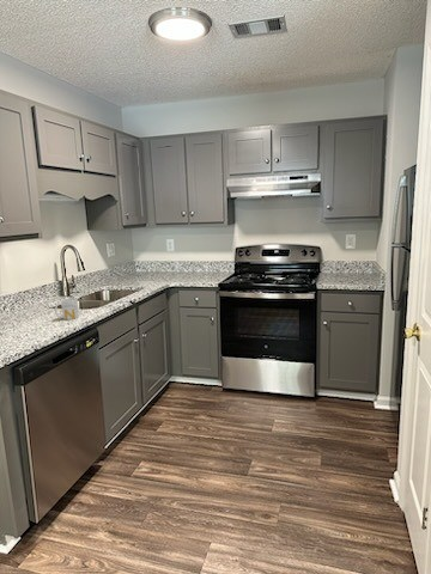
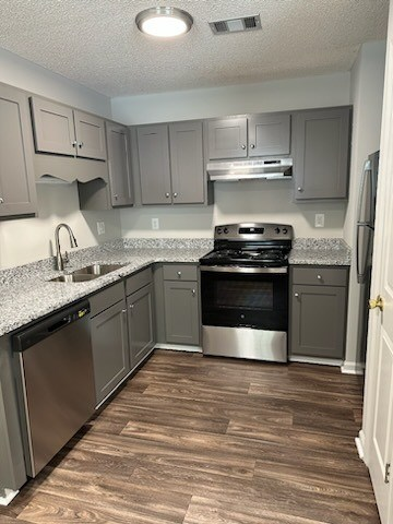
- mug (67, 309)
